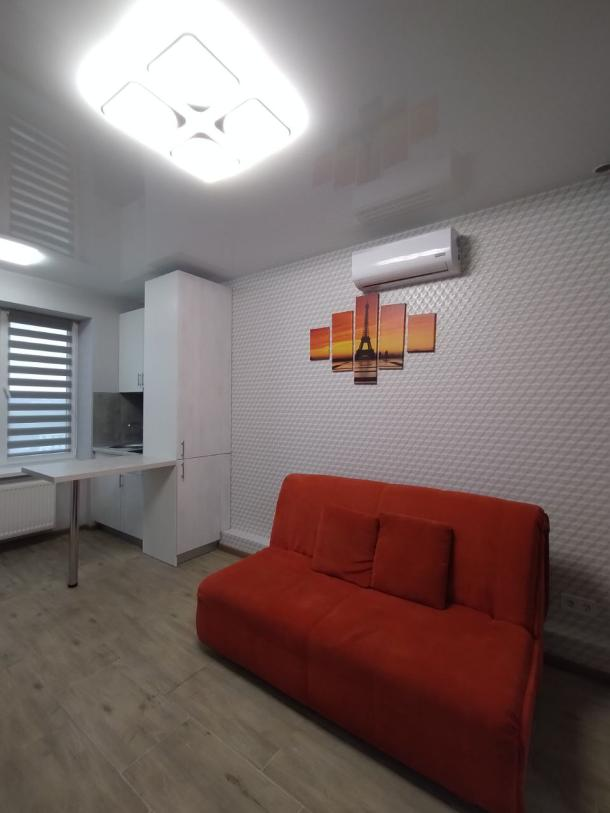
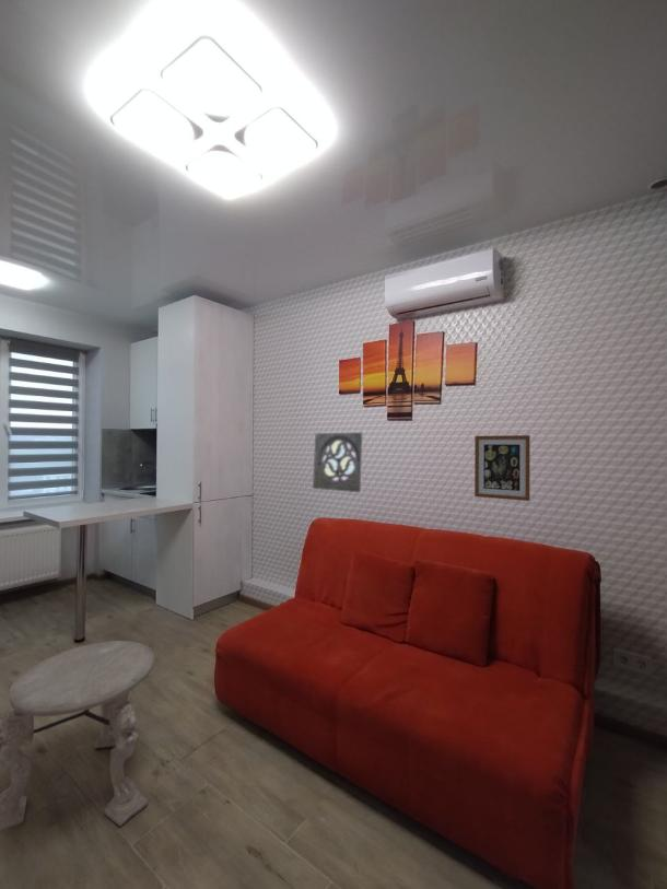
+ wall art (501, 467)
+ side table (90, 717)
+ wall ornament (337, 461)
